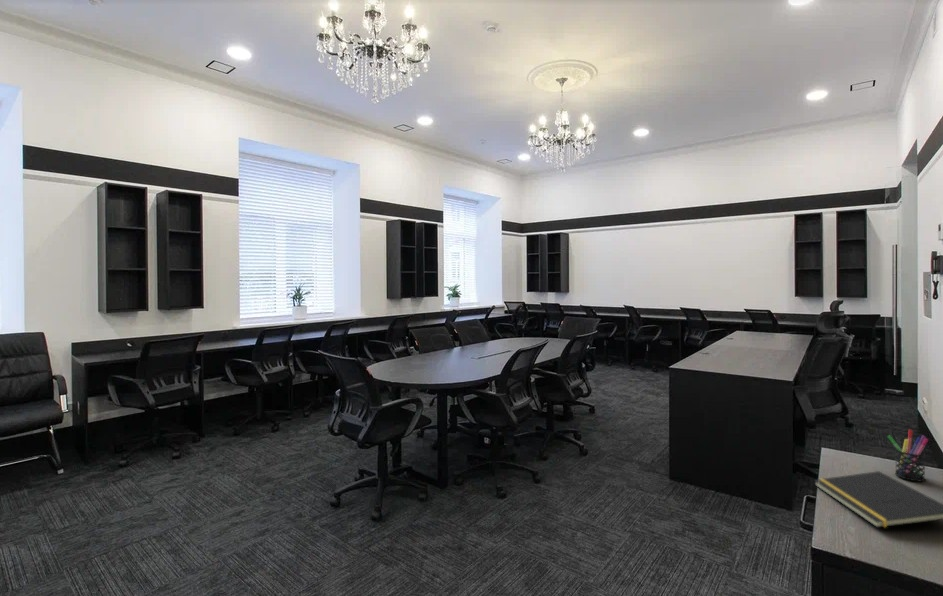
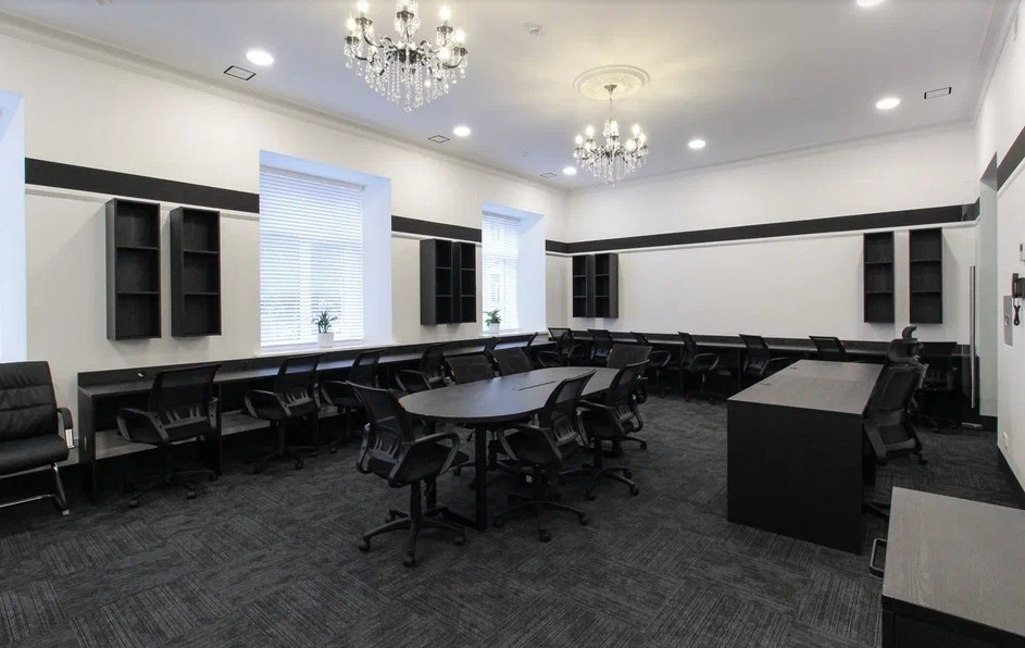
- pen holder (906, 453)
- notepad (878, 496)
